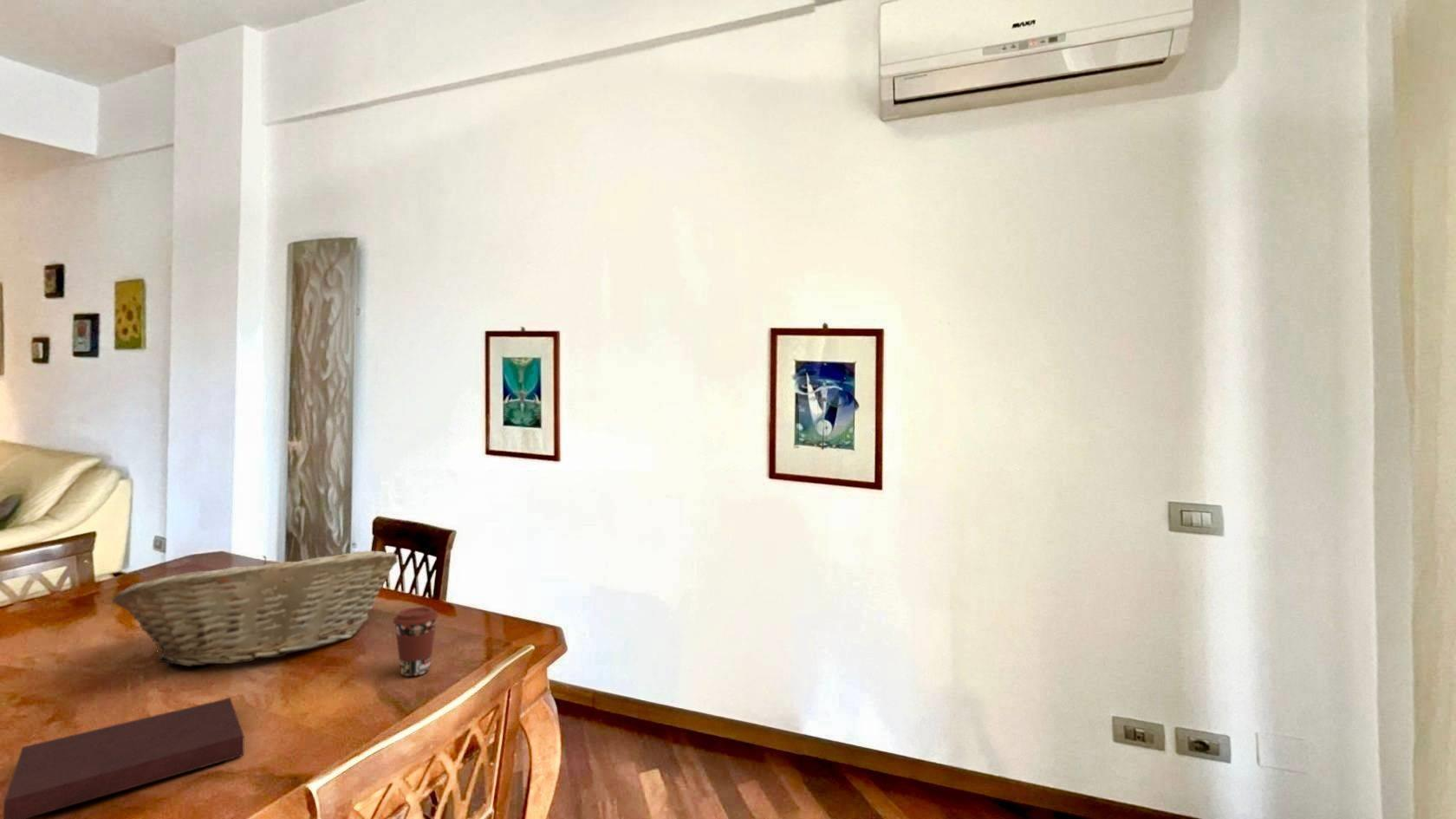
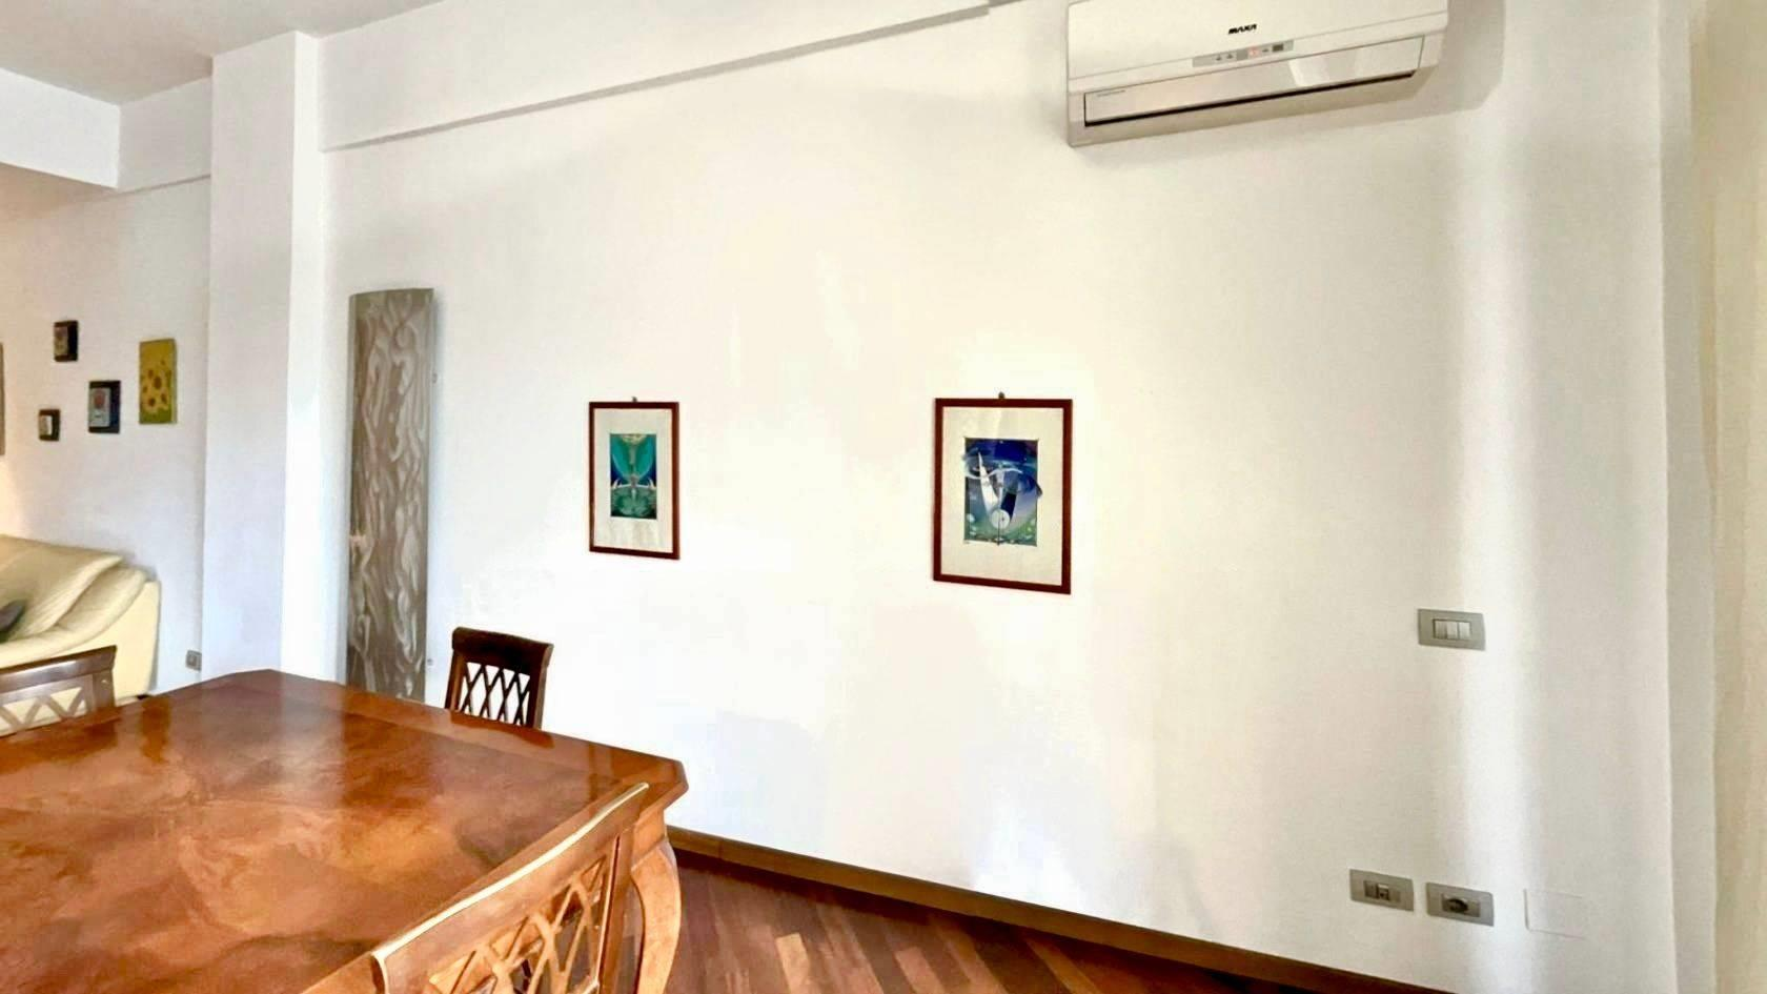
- fruit basket (270, 595)
- notebook (134, 751)
- coffee cup (415, 640)
